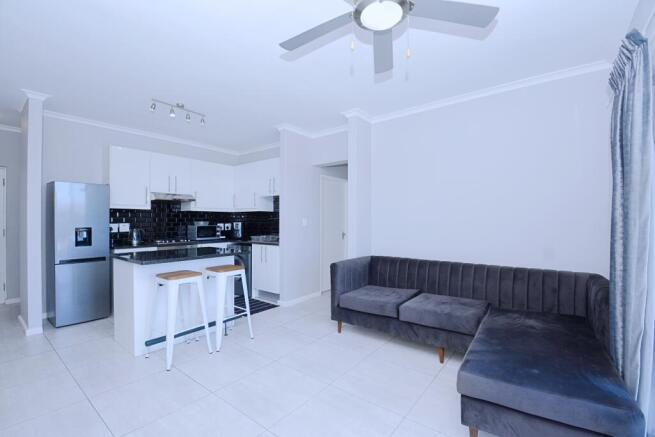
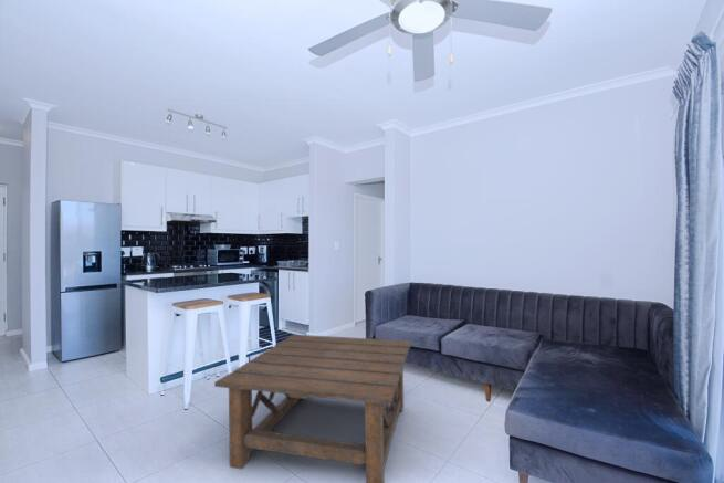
+ coffee table (328, 395)
